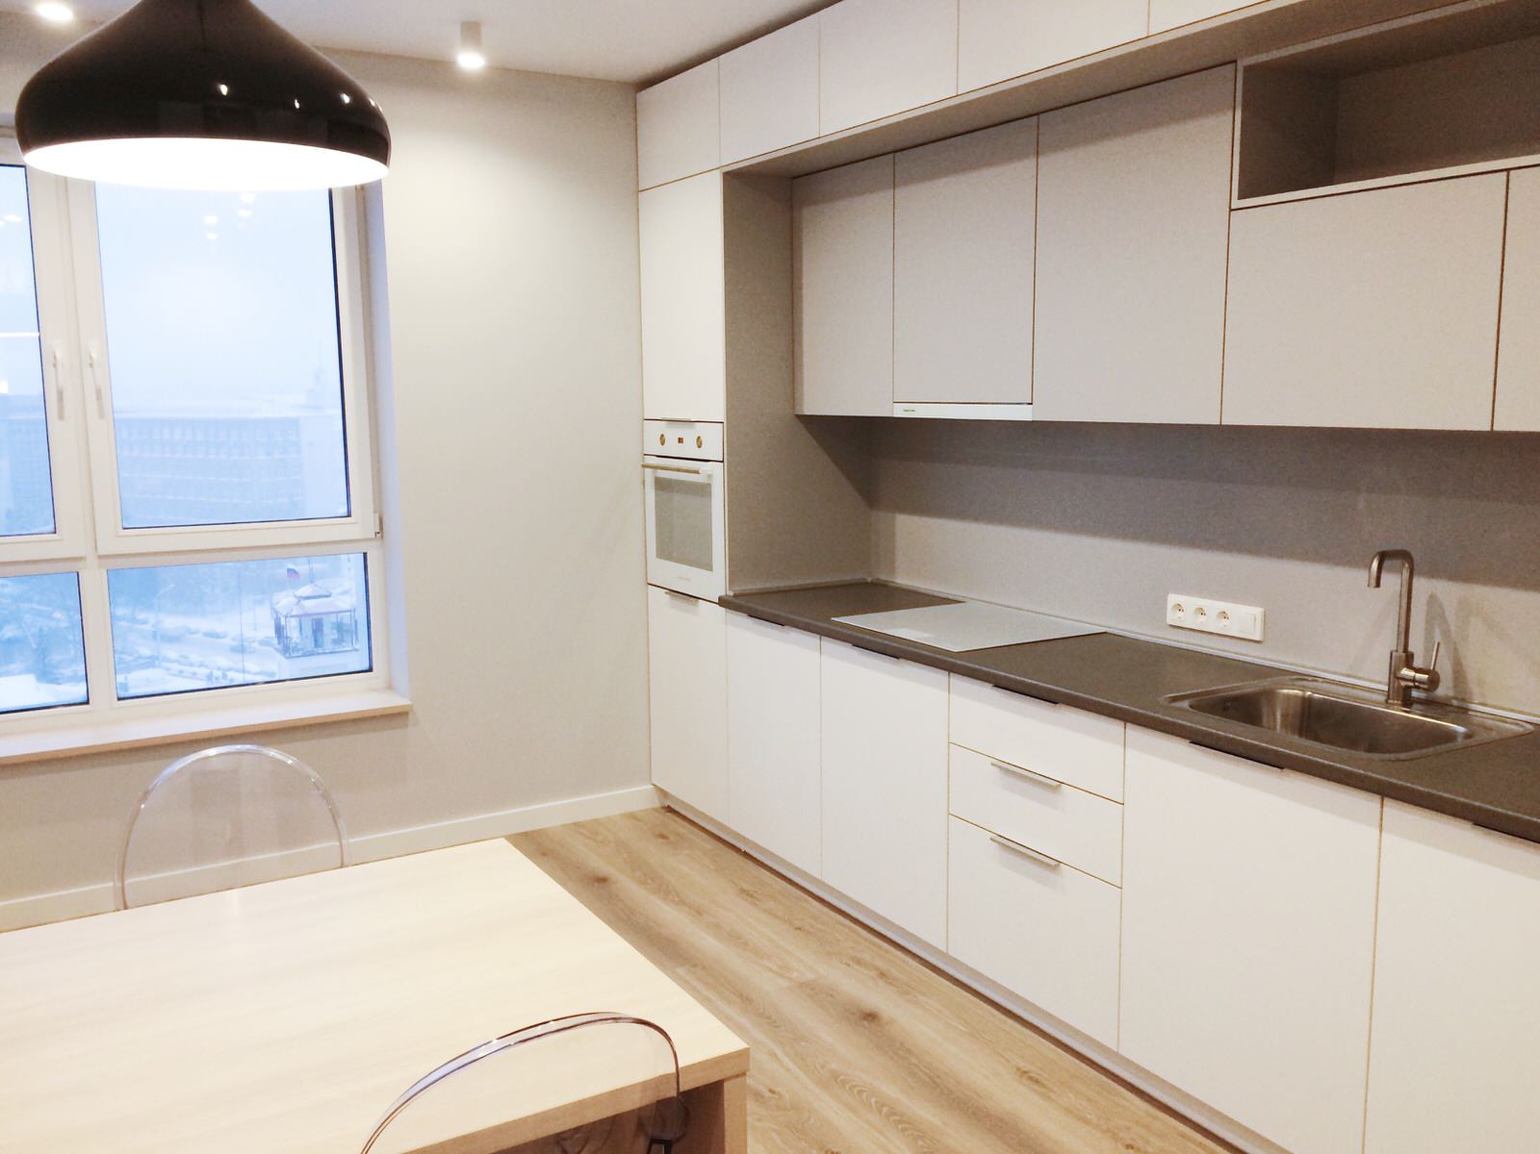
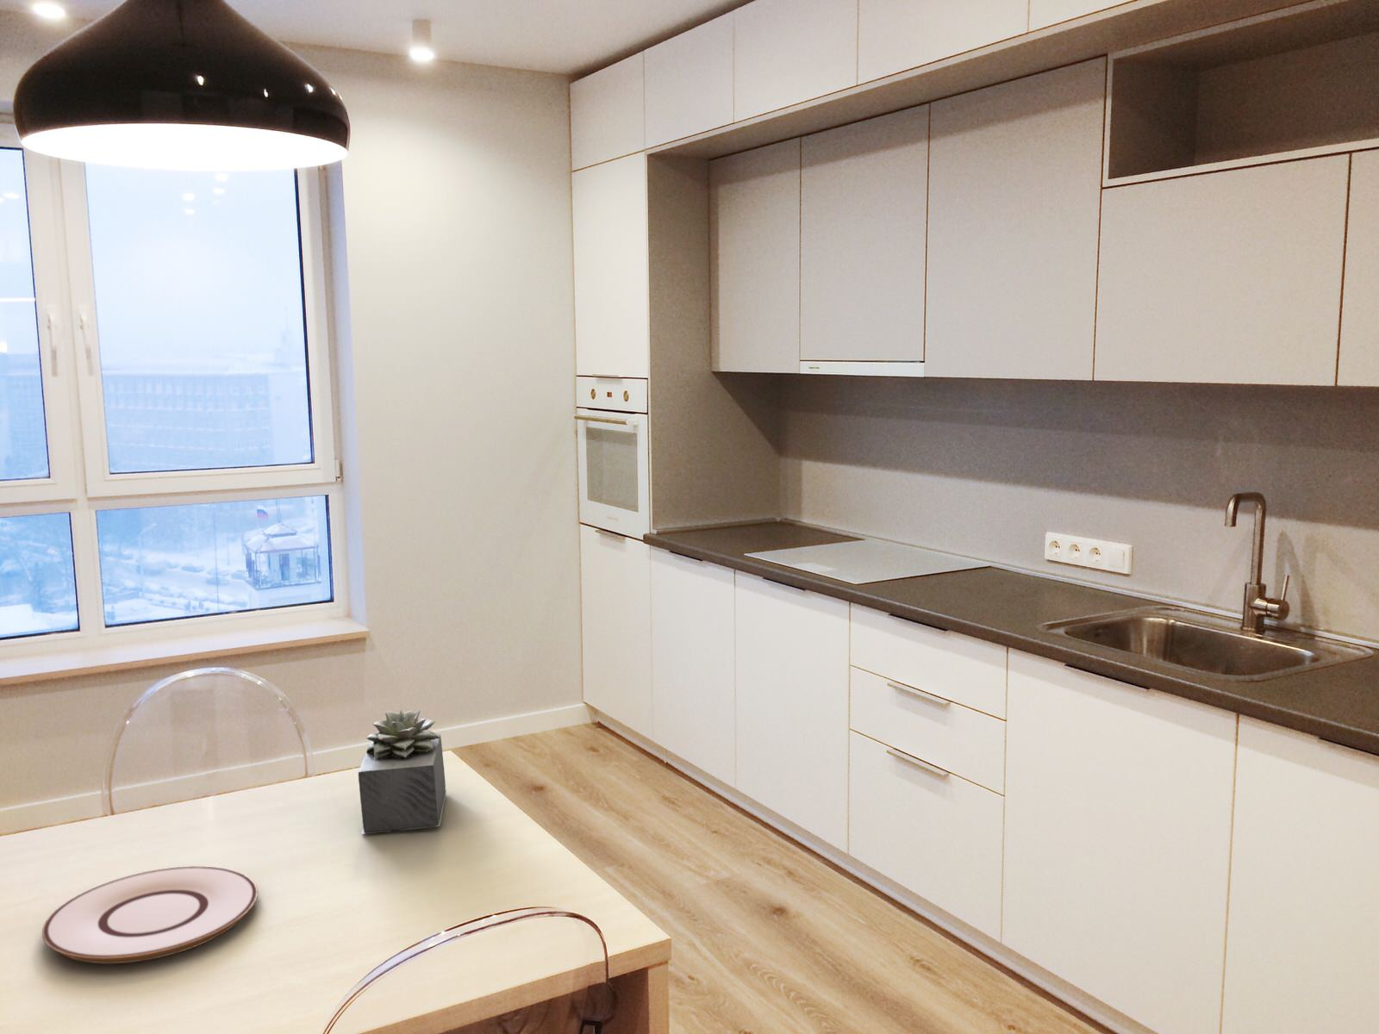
+ plate (154, 912)
+ succulent plant (404, 764)
